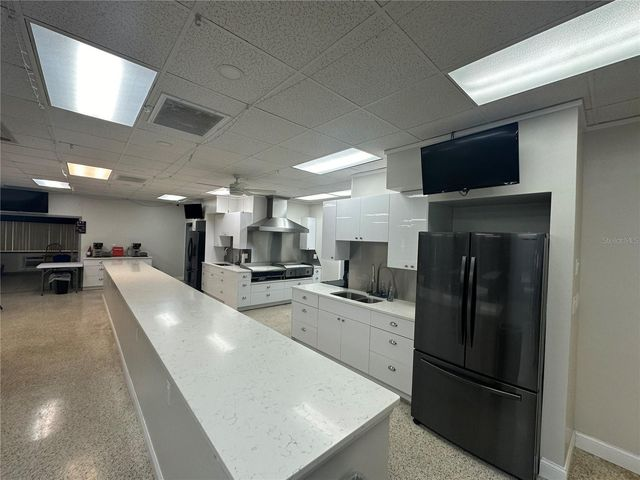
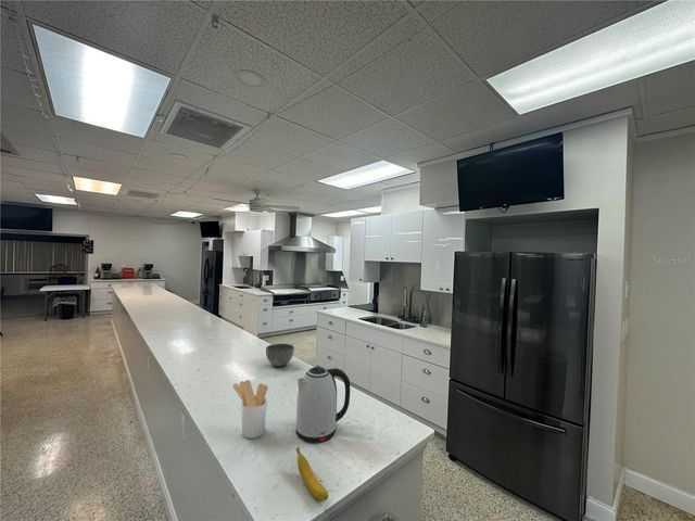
+ bowl (279, 355)
+ utensil holder (250, 406)
+ kettle (324, 397)
+ banana (309, 474)
